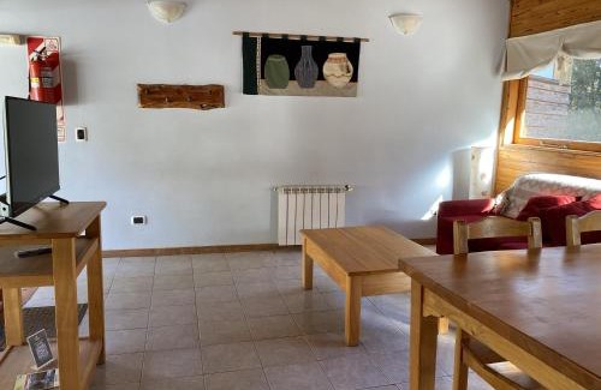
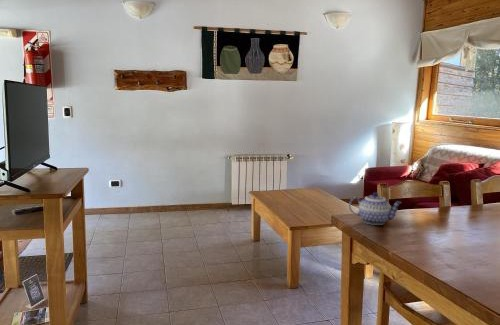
+ teapot (374, 207)
